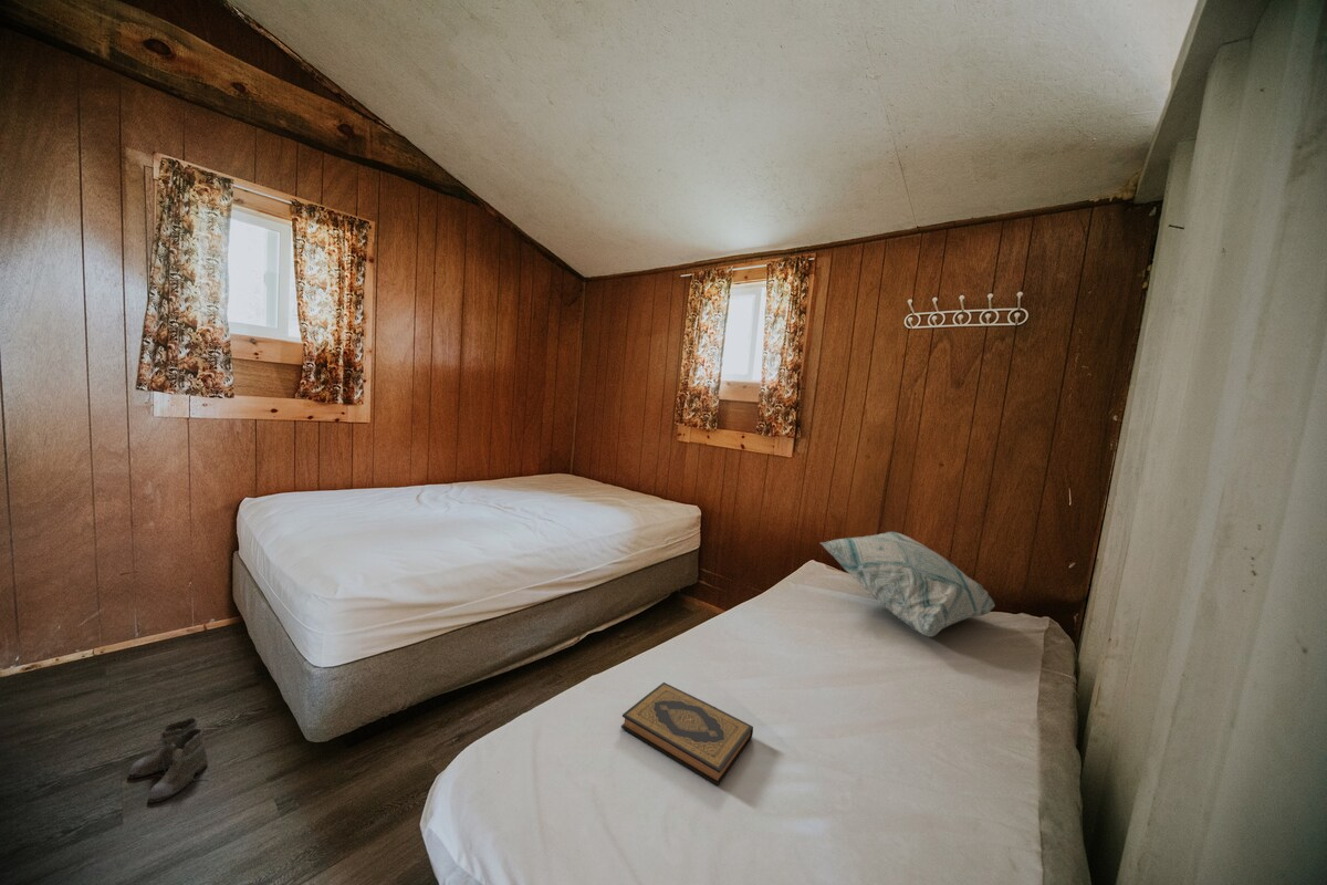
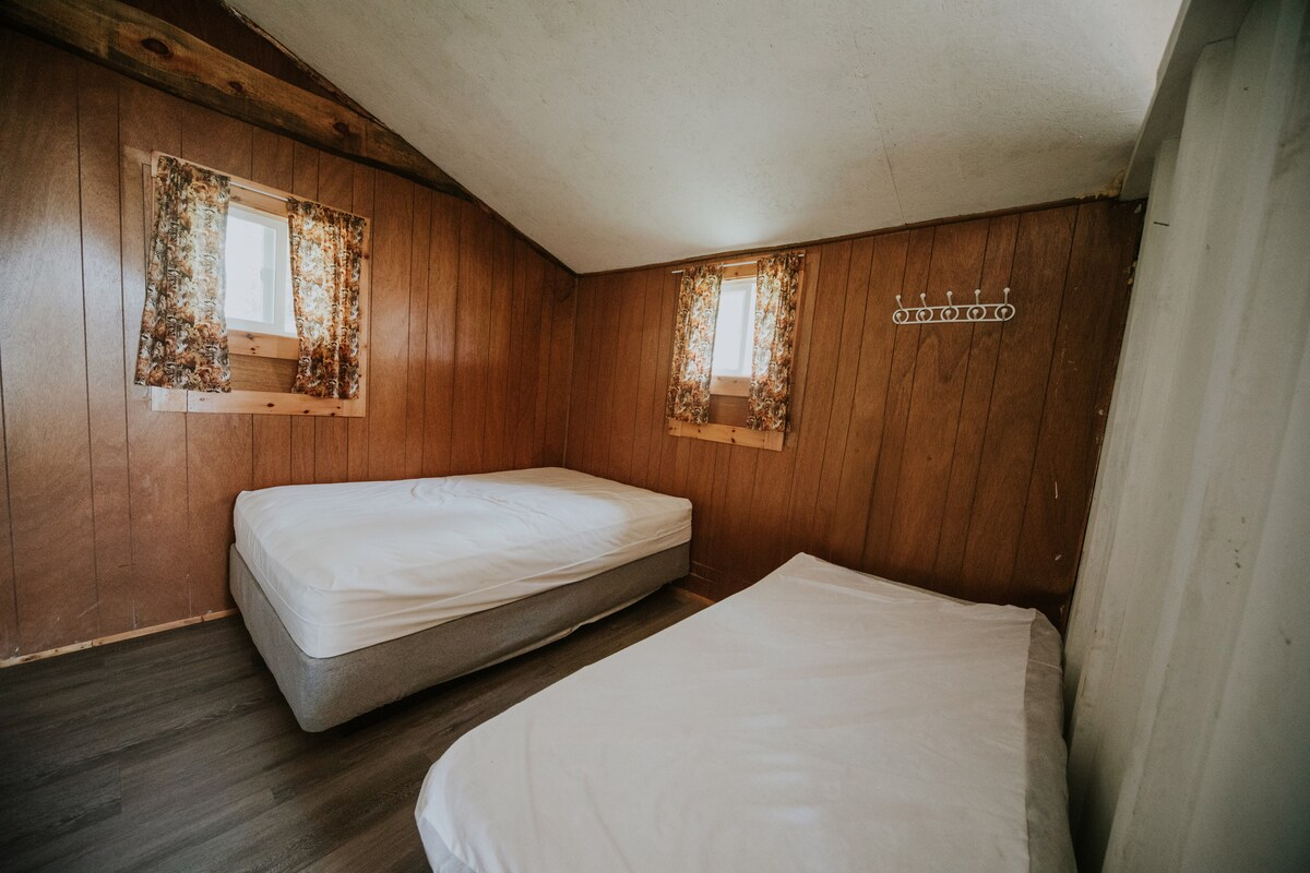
- hardback book (687, 726)
- decorative pillow (905, 576)
- boots (170, 752)
